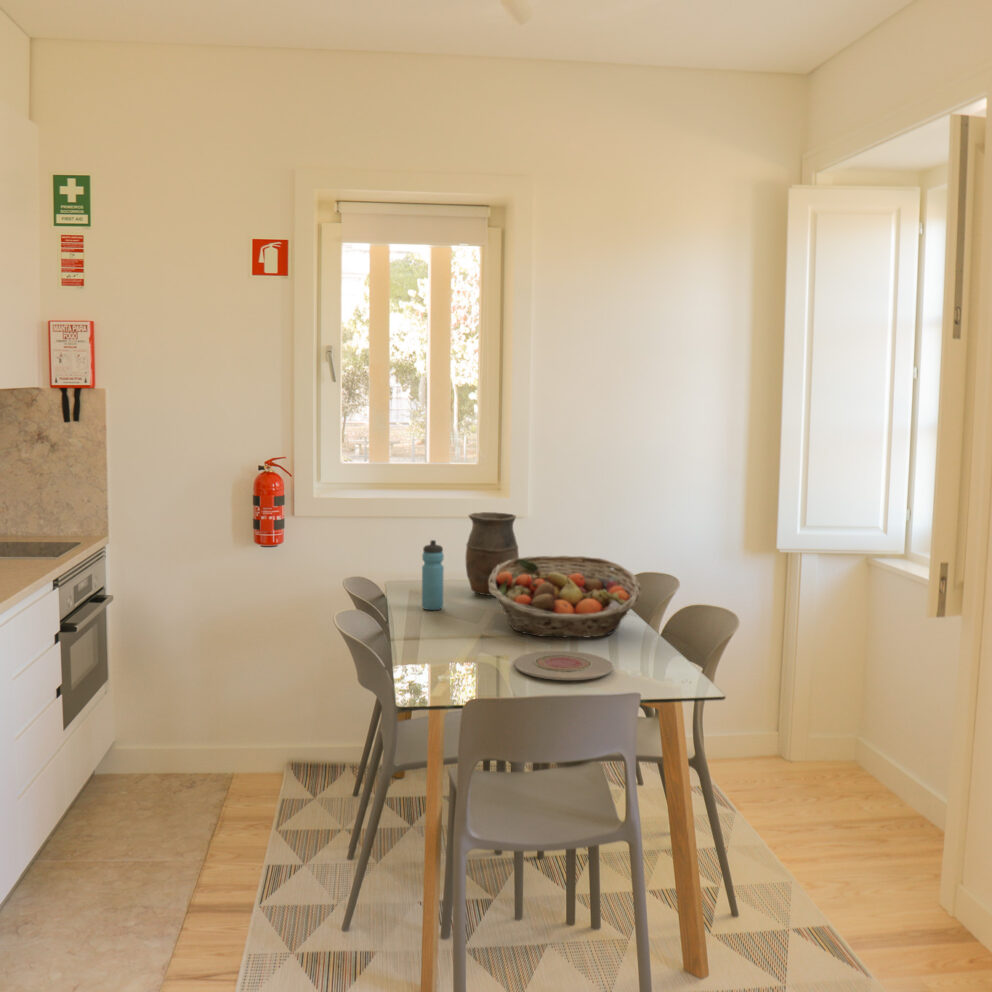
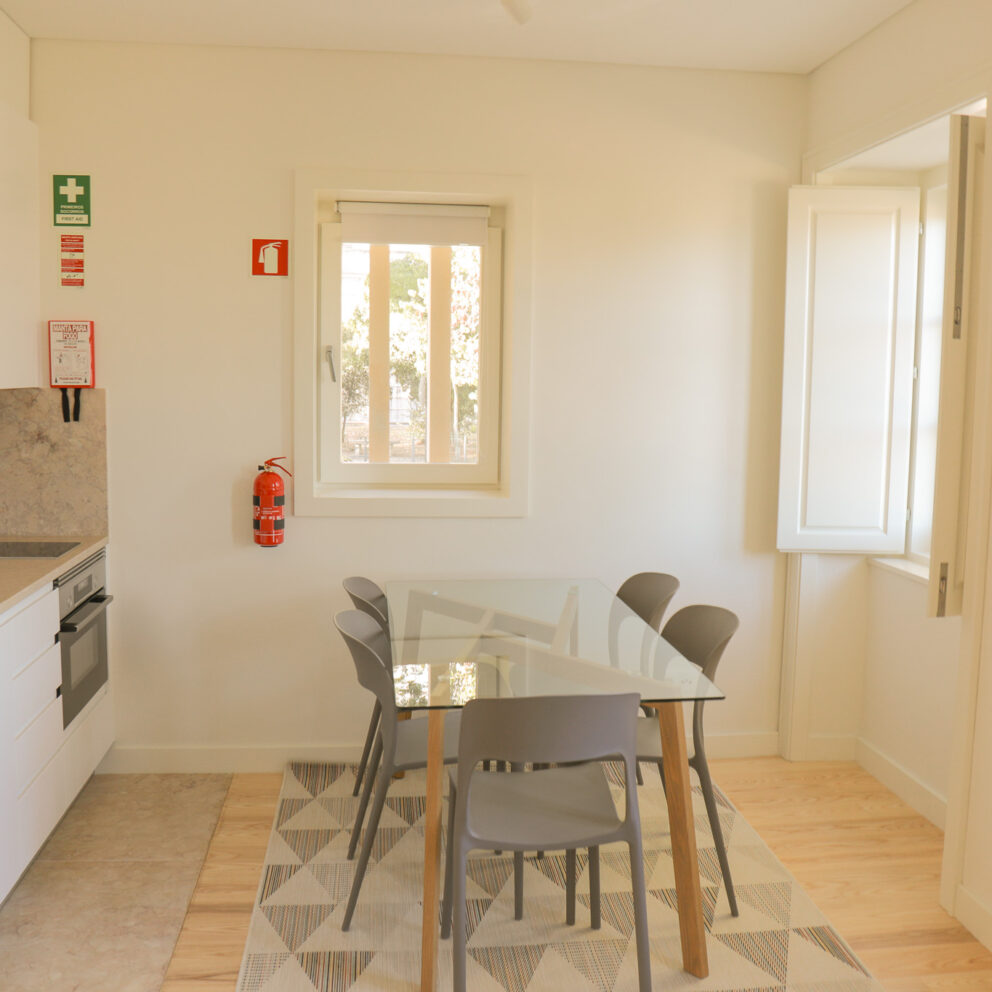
- fruit basket (564, 595)
- plate (563, 664)
- water bottle (432, 574)
- vase (492, 554)
